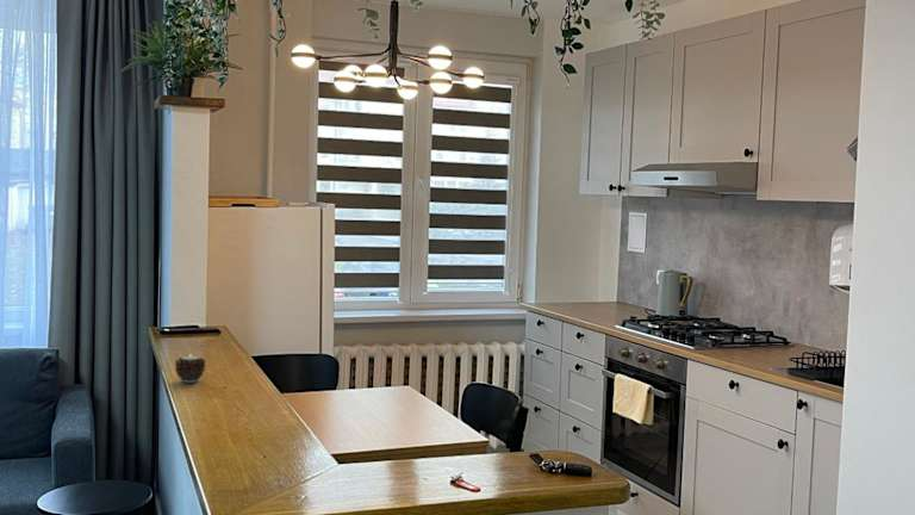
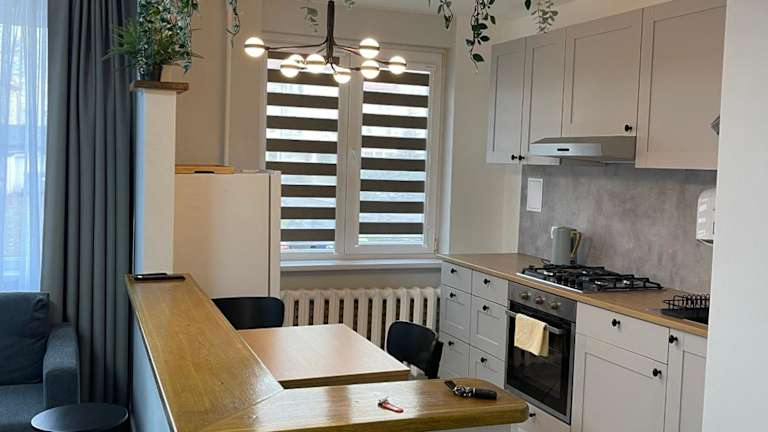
- candle (189, 366)
